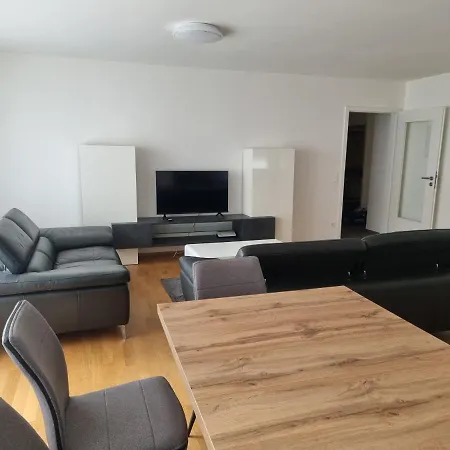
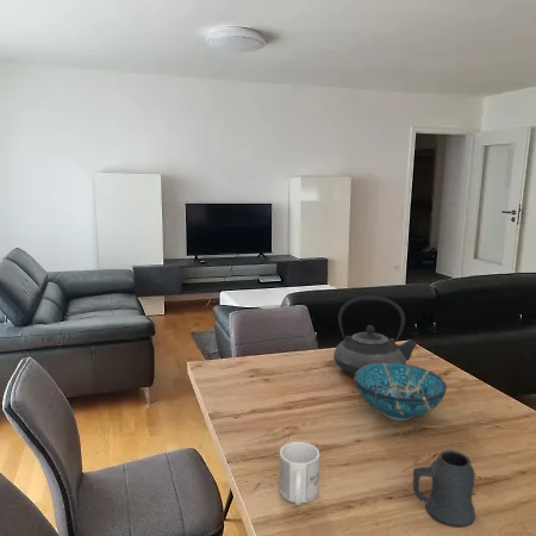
+ mug (444, 484)
+ decorative bowl (398, 395)
+ teapot (375, 334)
+ mug (298, 476)
